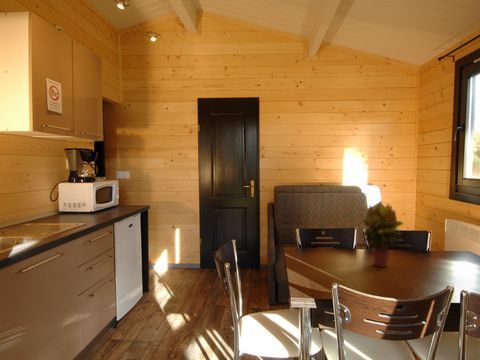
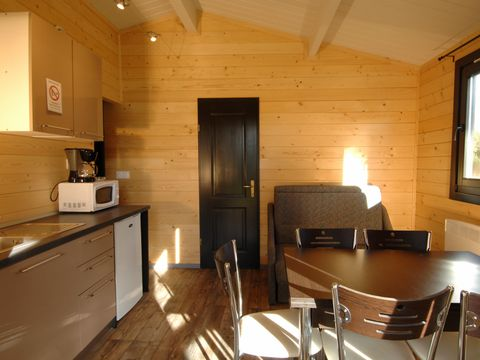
- potted plant (382, 234)
